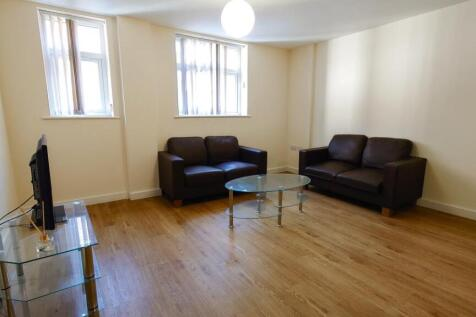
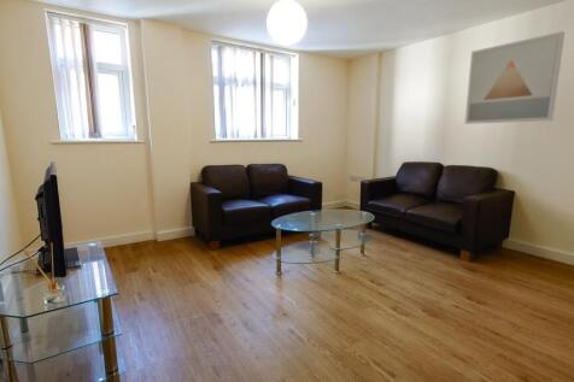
+ wall art (509, 83)
